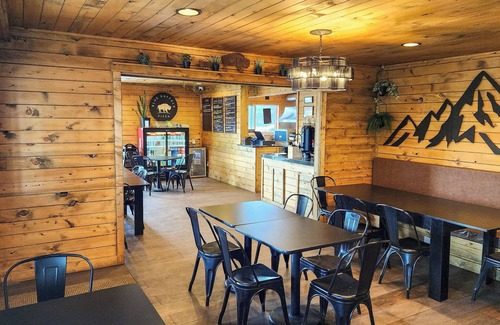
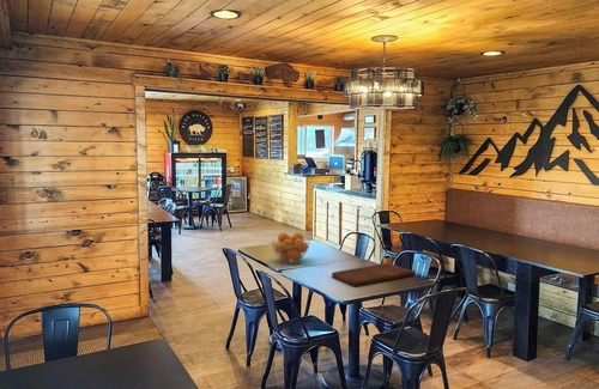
+ fruit basket (290, 247)
+ cutting board (371, 273)
